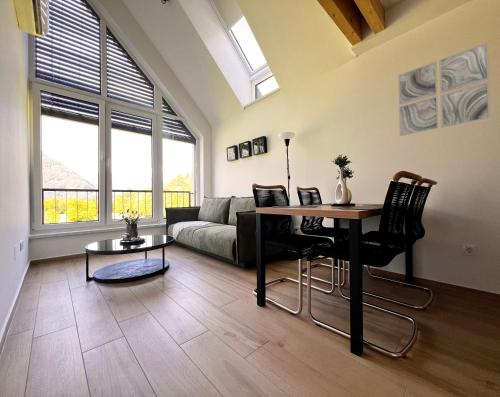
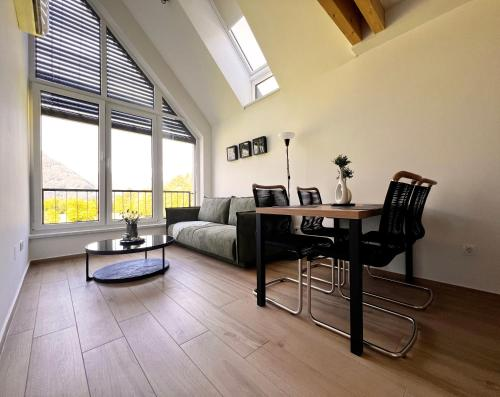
- wall art (440, 95)
